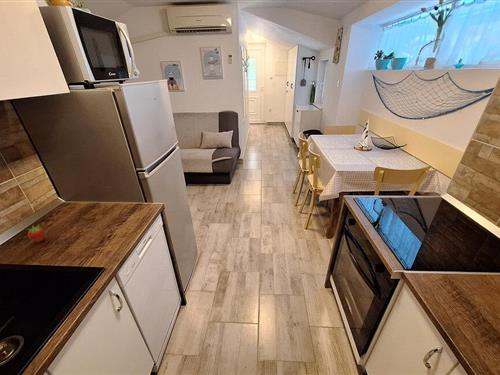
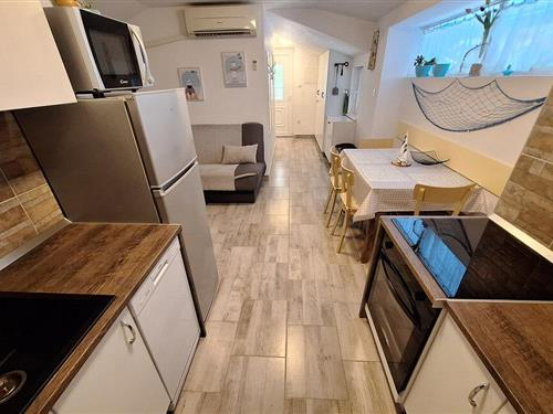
- fruit (36, 233)
